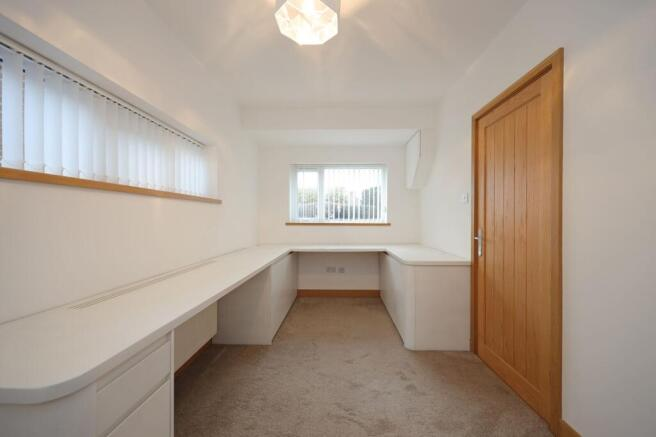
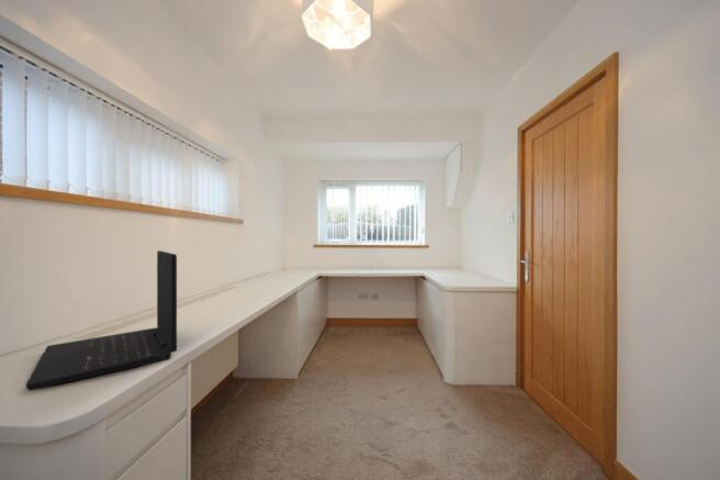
+ laptop (115, 334)
